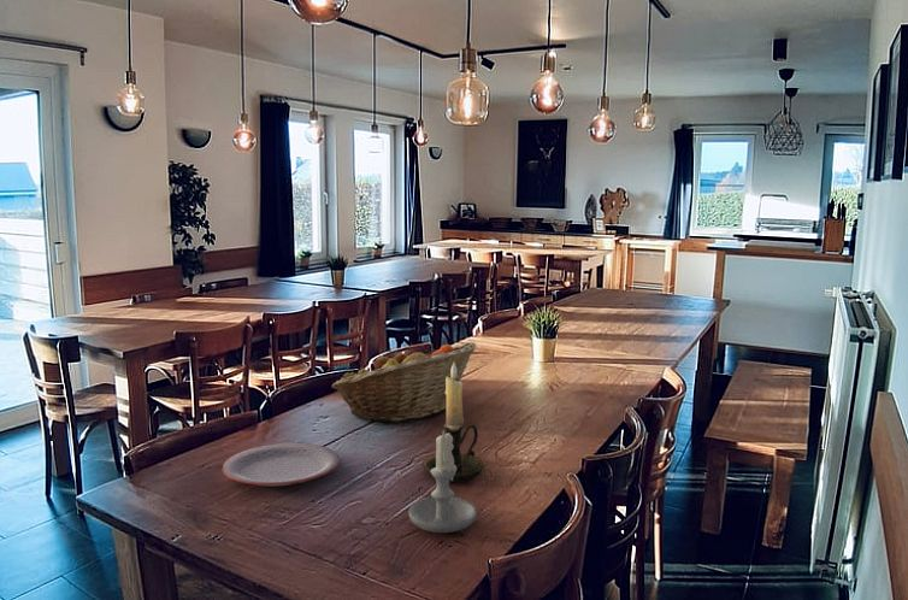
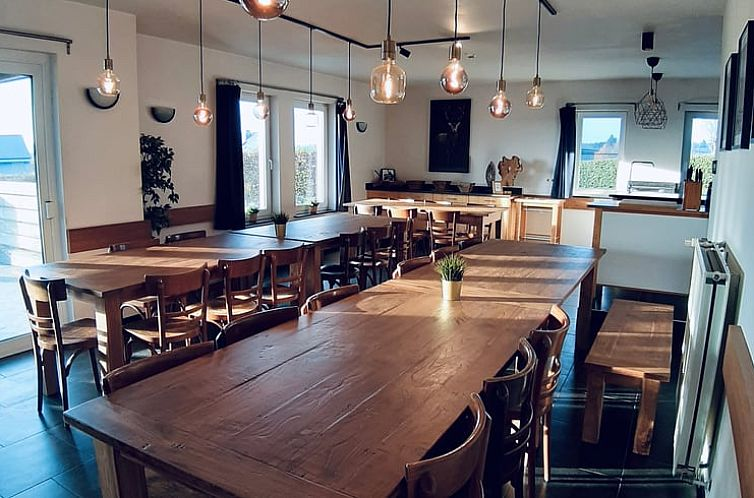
- candle holder (458, 414)
- plate (282, 465)
- candle (442, 477)
- fruit basket (407, 376)
